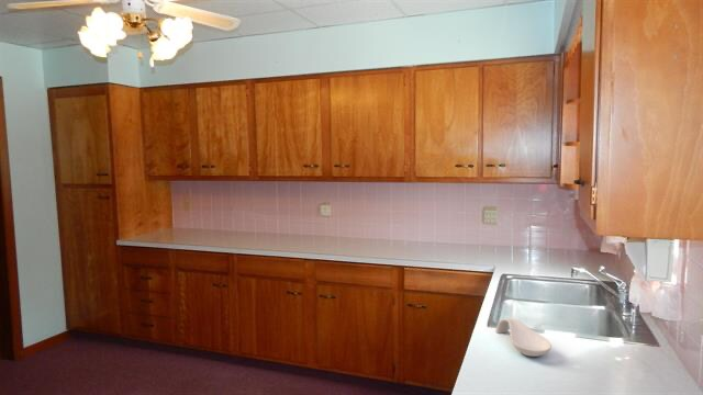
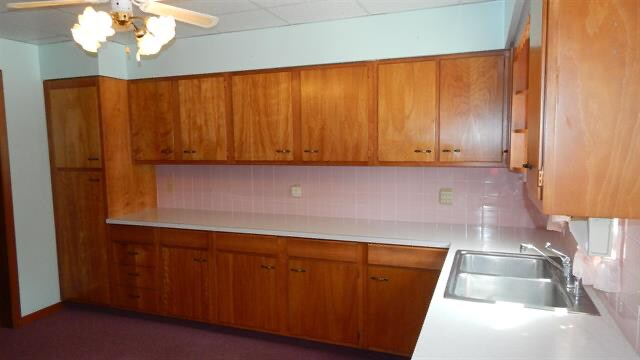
- spoon rest (520, 335)
